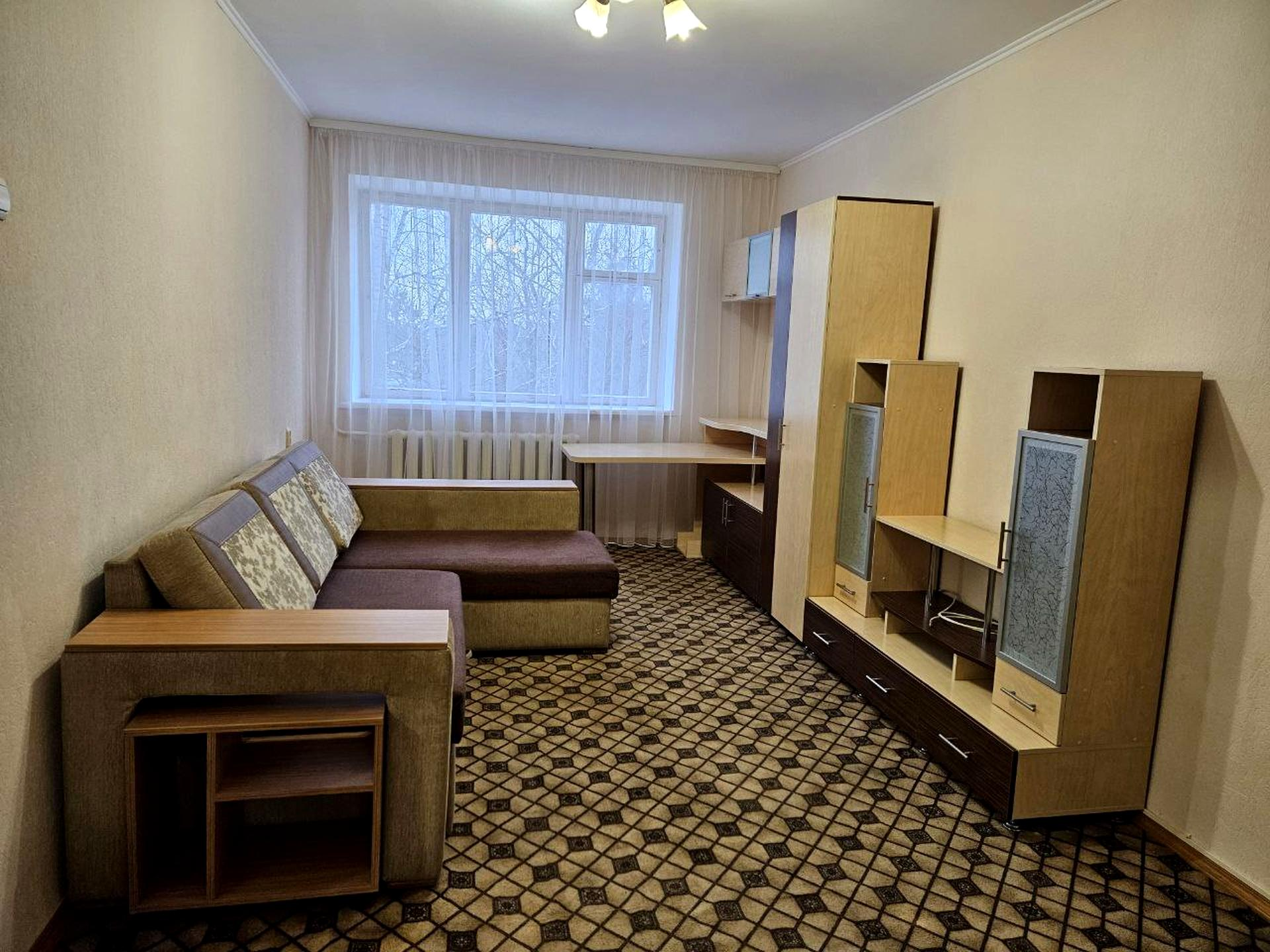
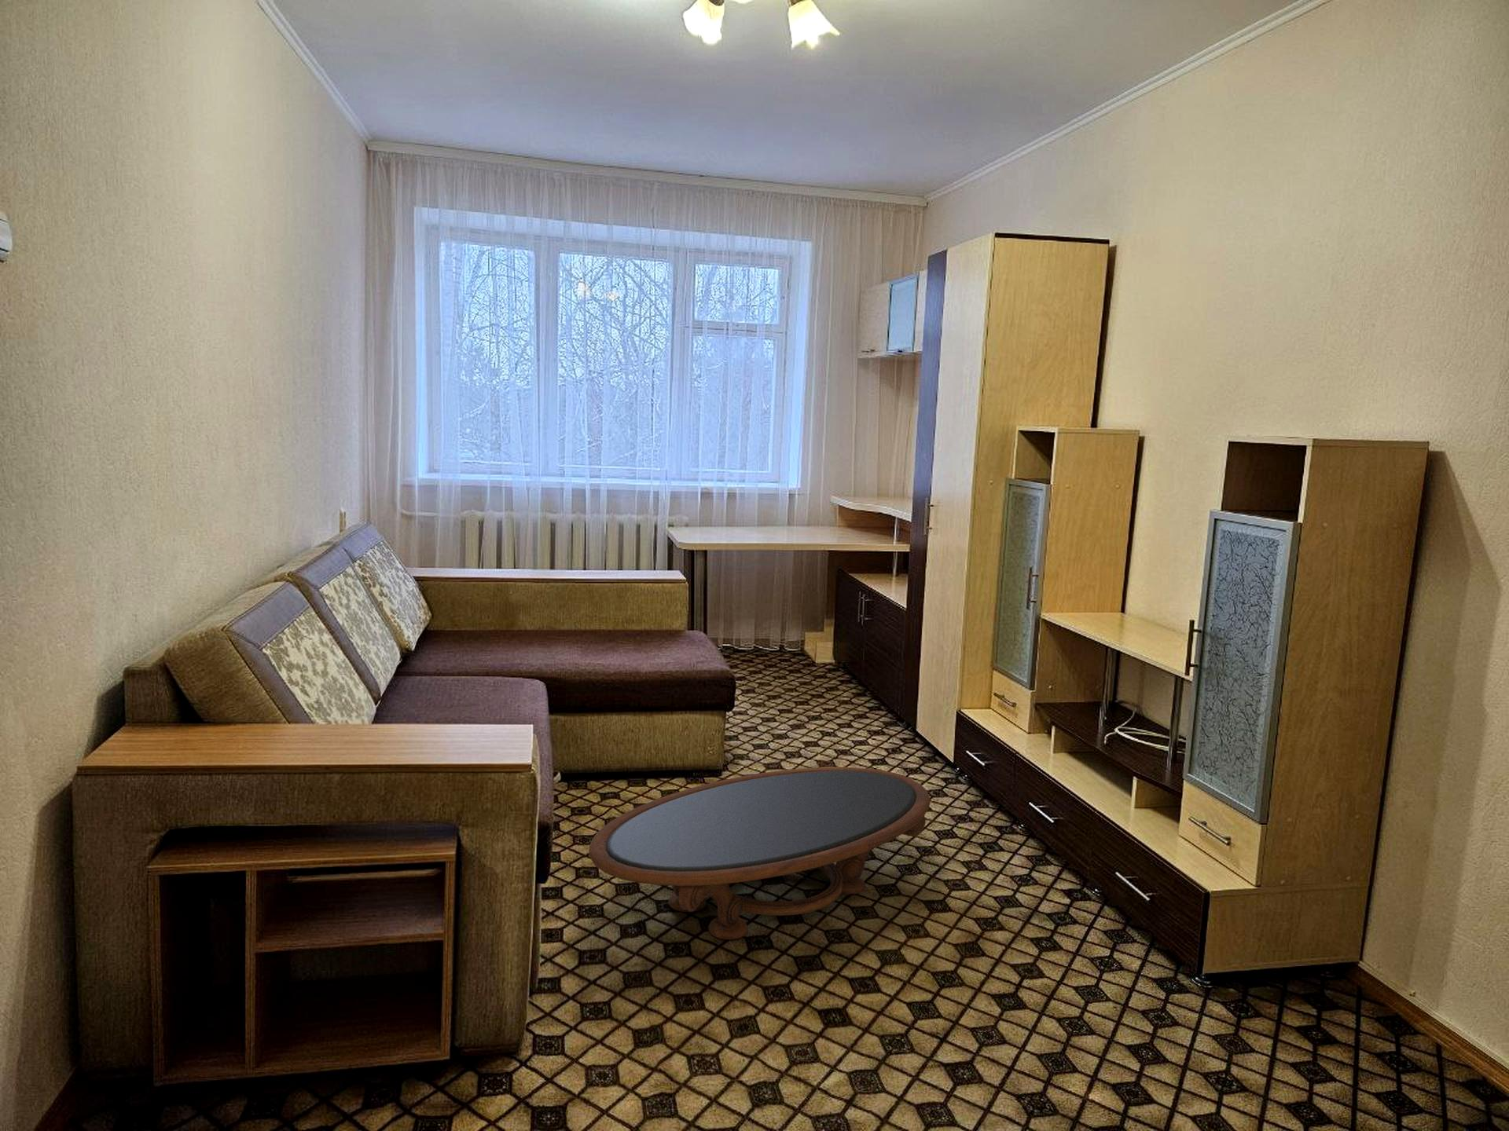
+ coffee table (772, 853)
